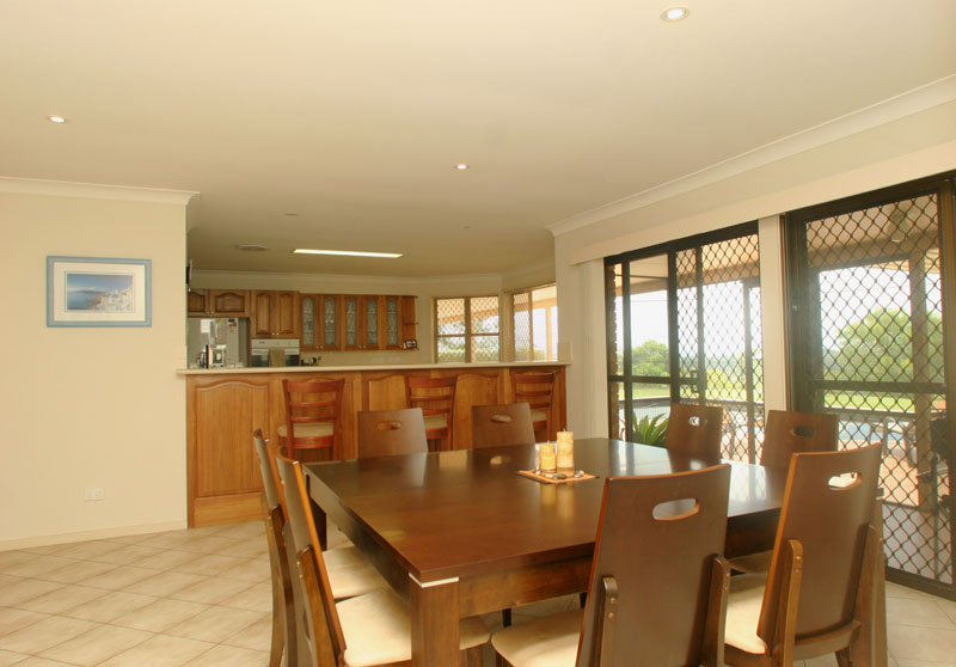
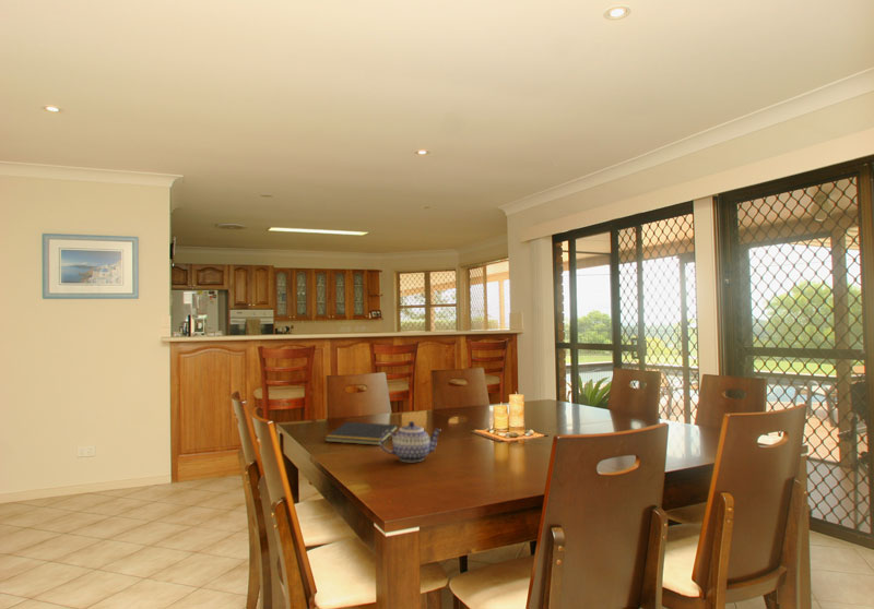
+ teapot (411, 440)
+ notepad (362, 432)
